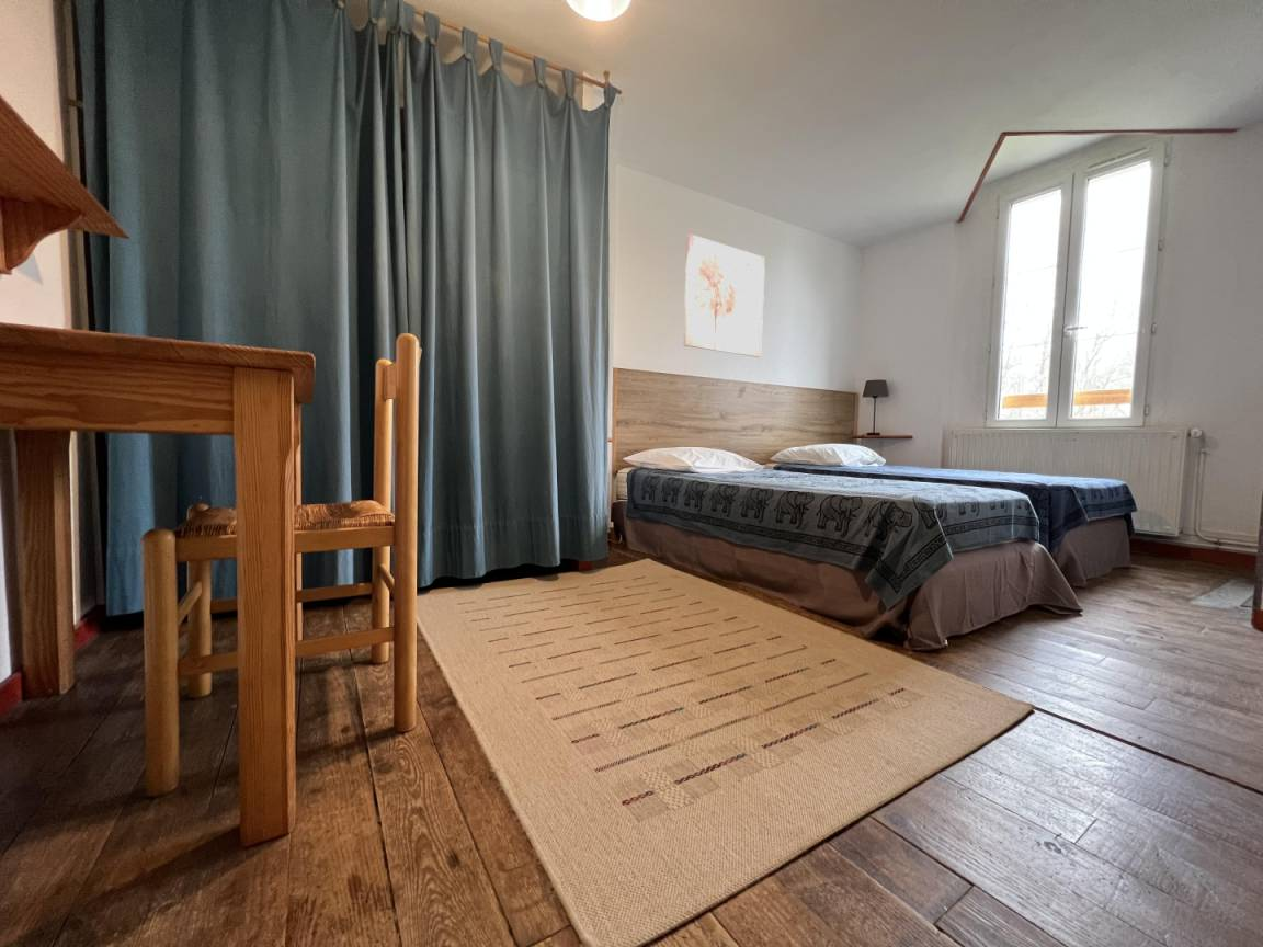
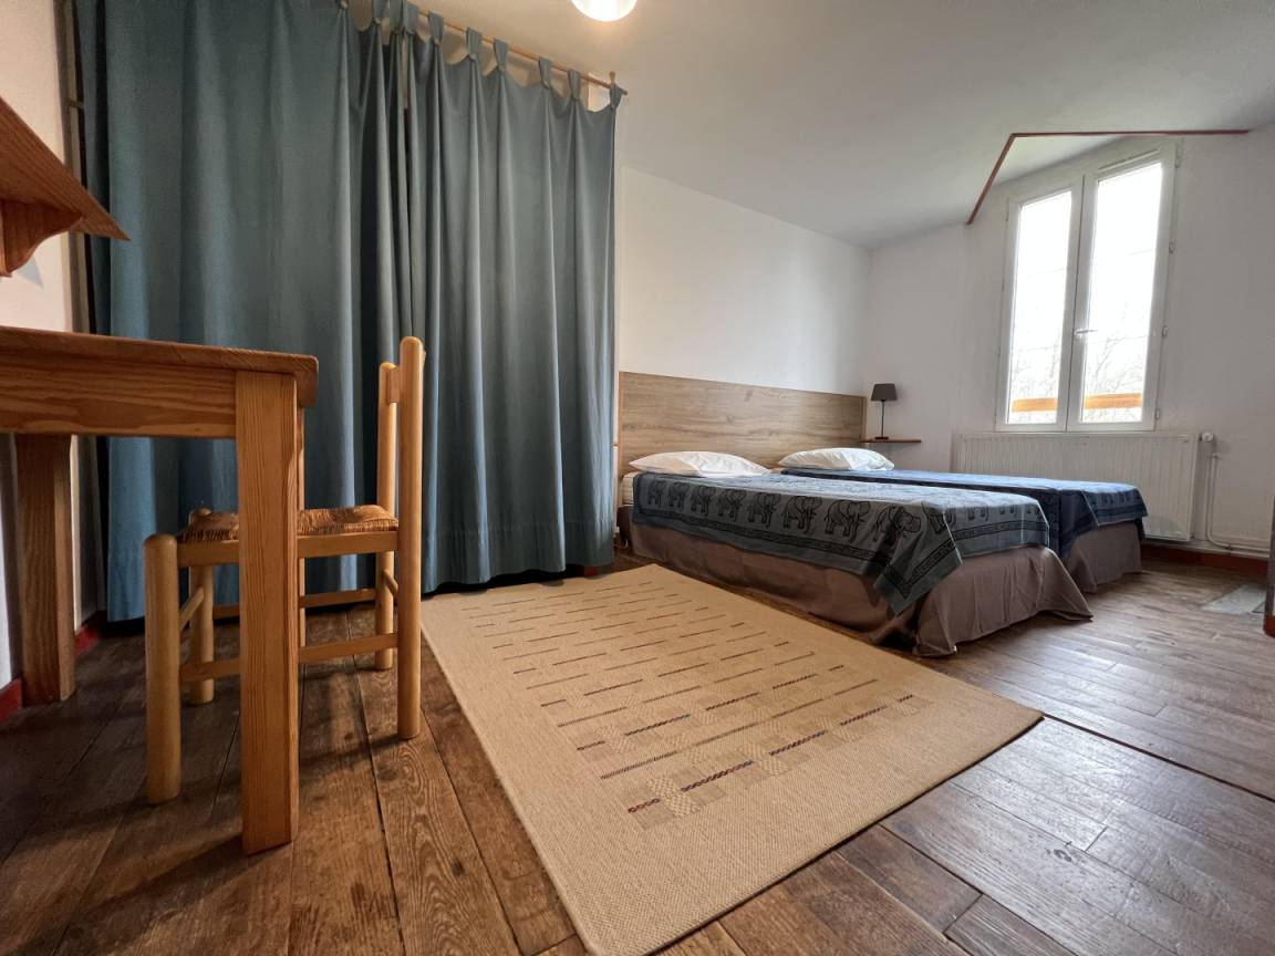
- wall art (726, 299)
